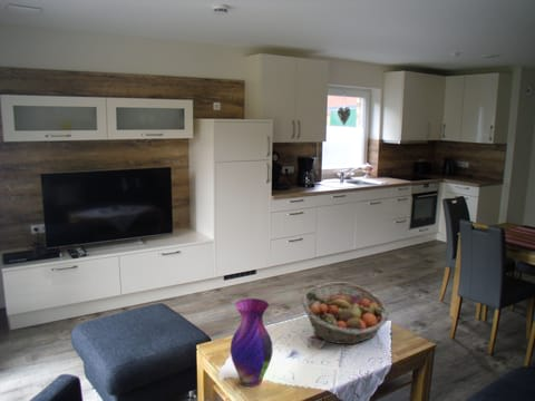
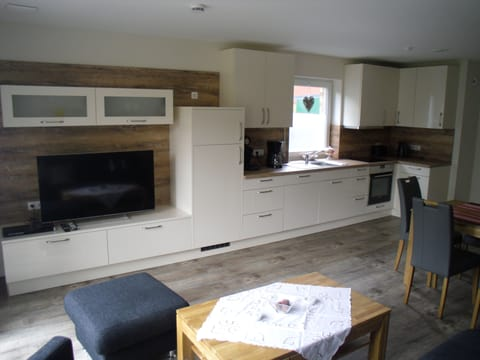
- vase (251, 343)
- fruit basket (344, 312)
